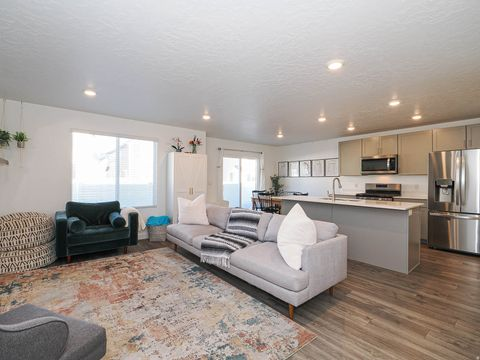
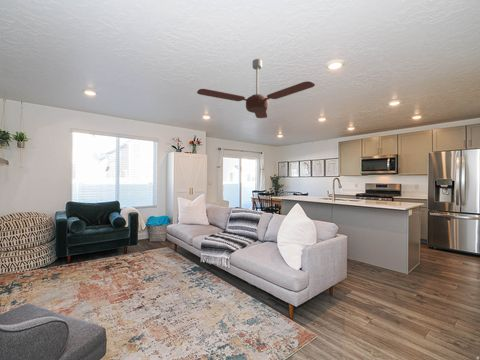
+ ceiling fan (256, 89)
